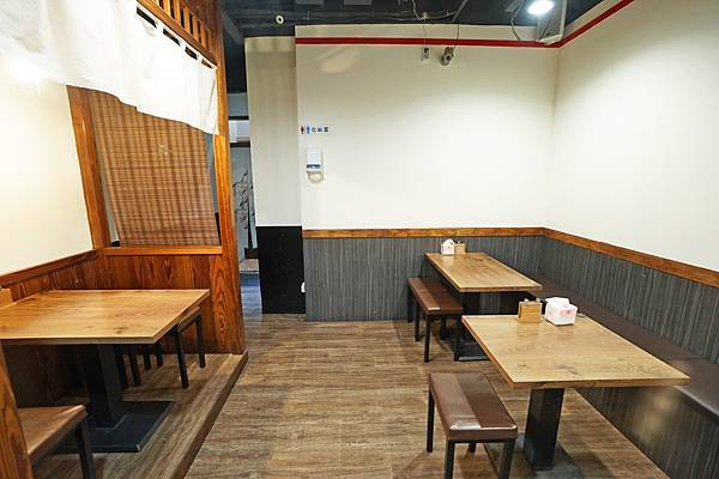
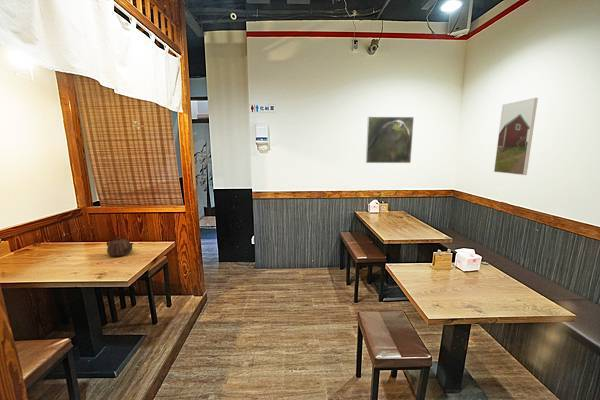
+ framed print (513, 138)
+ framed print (389, 140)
+ teapot (120, 246)
